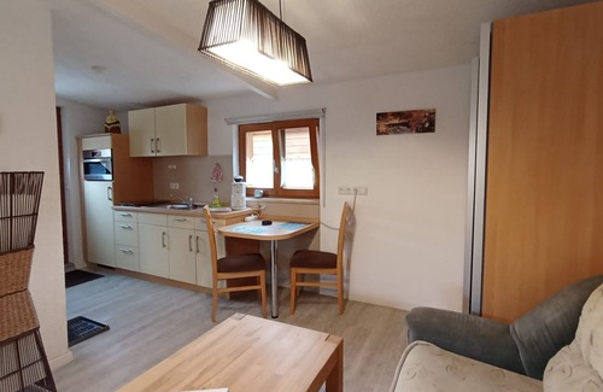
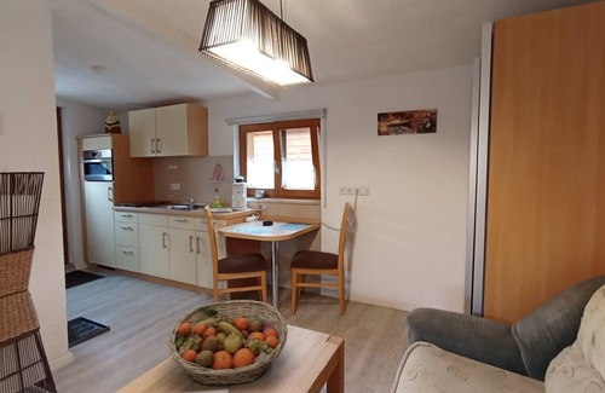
+ fruit basket (230, 340)
